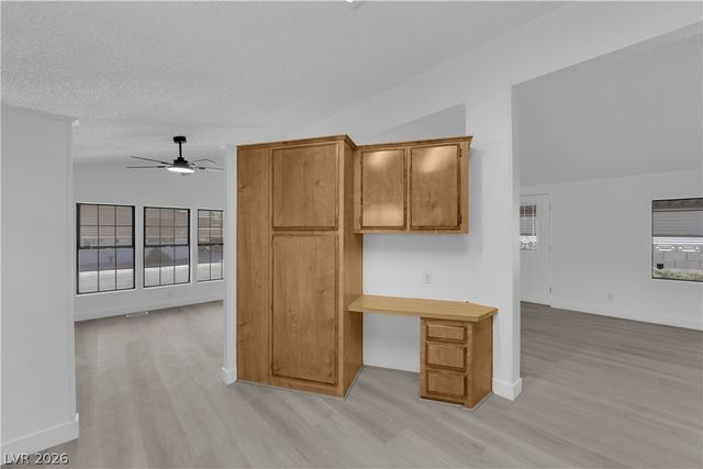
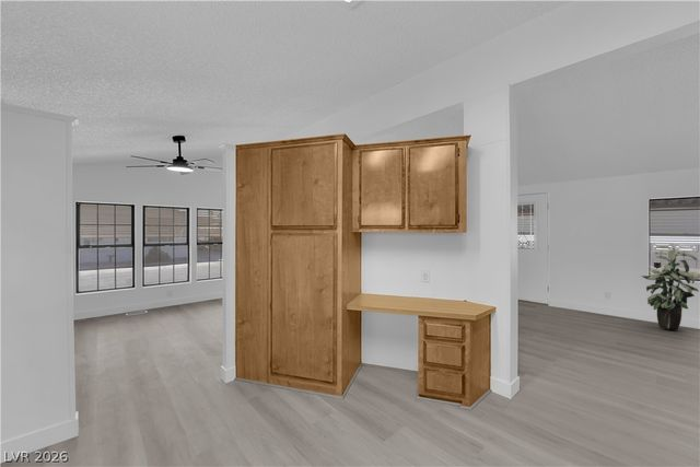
+ indoor plant (667, 288)
